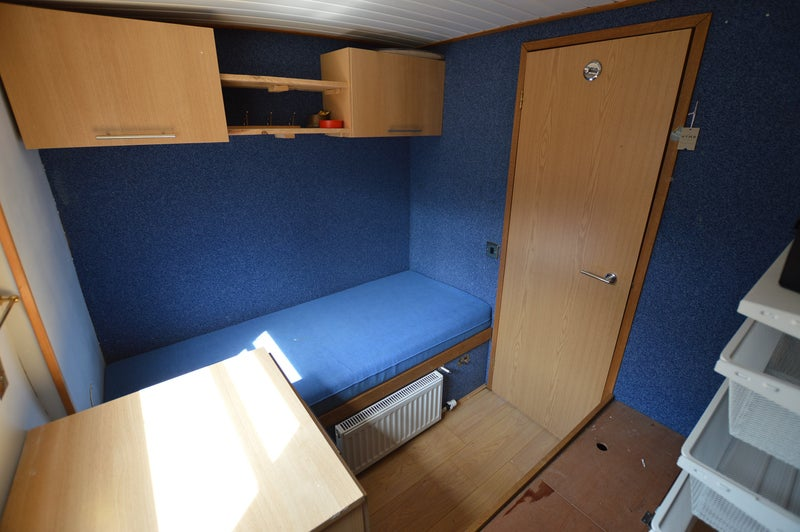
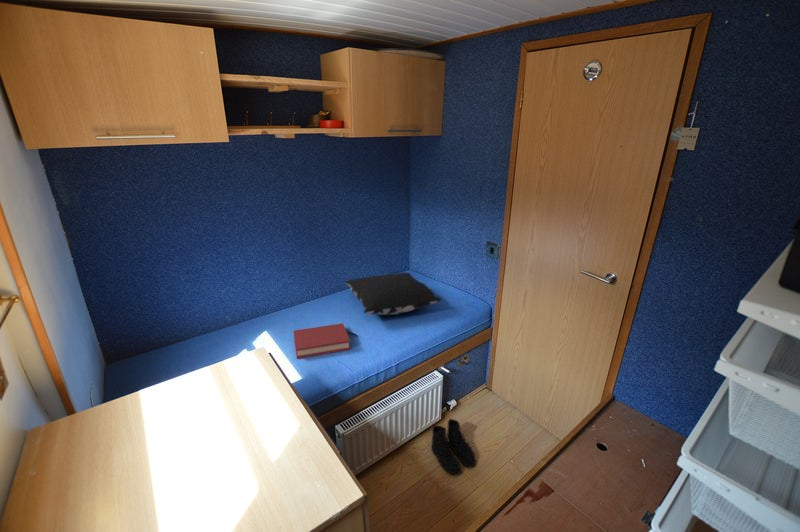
+ hardback book (321, 339)
+ boots (453, 443)
+ pillow (390, 291)
